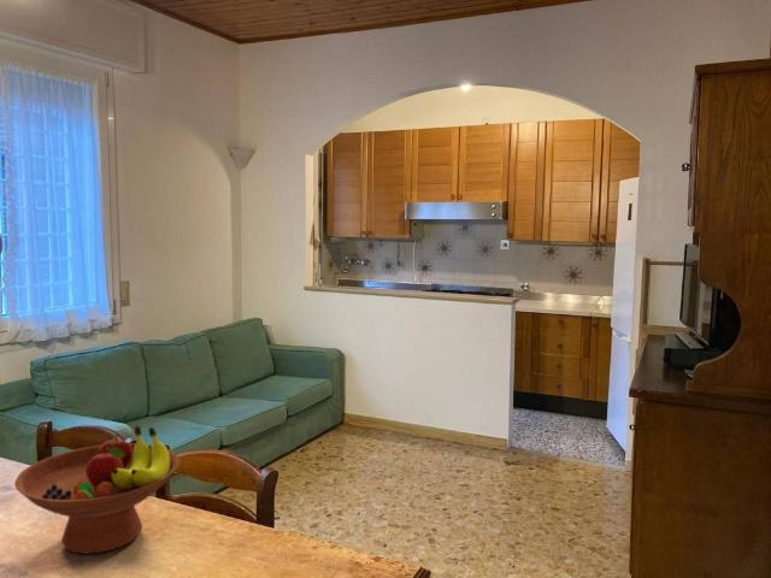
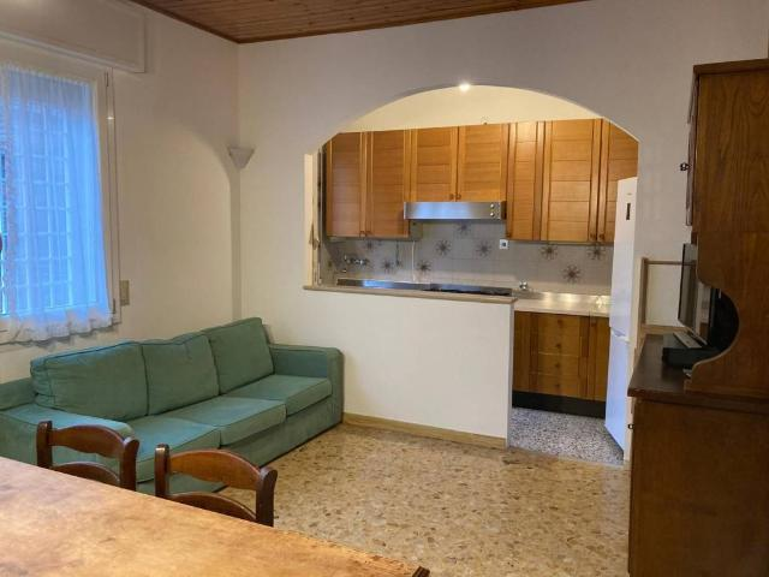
- fruit bowl (101, 489)
